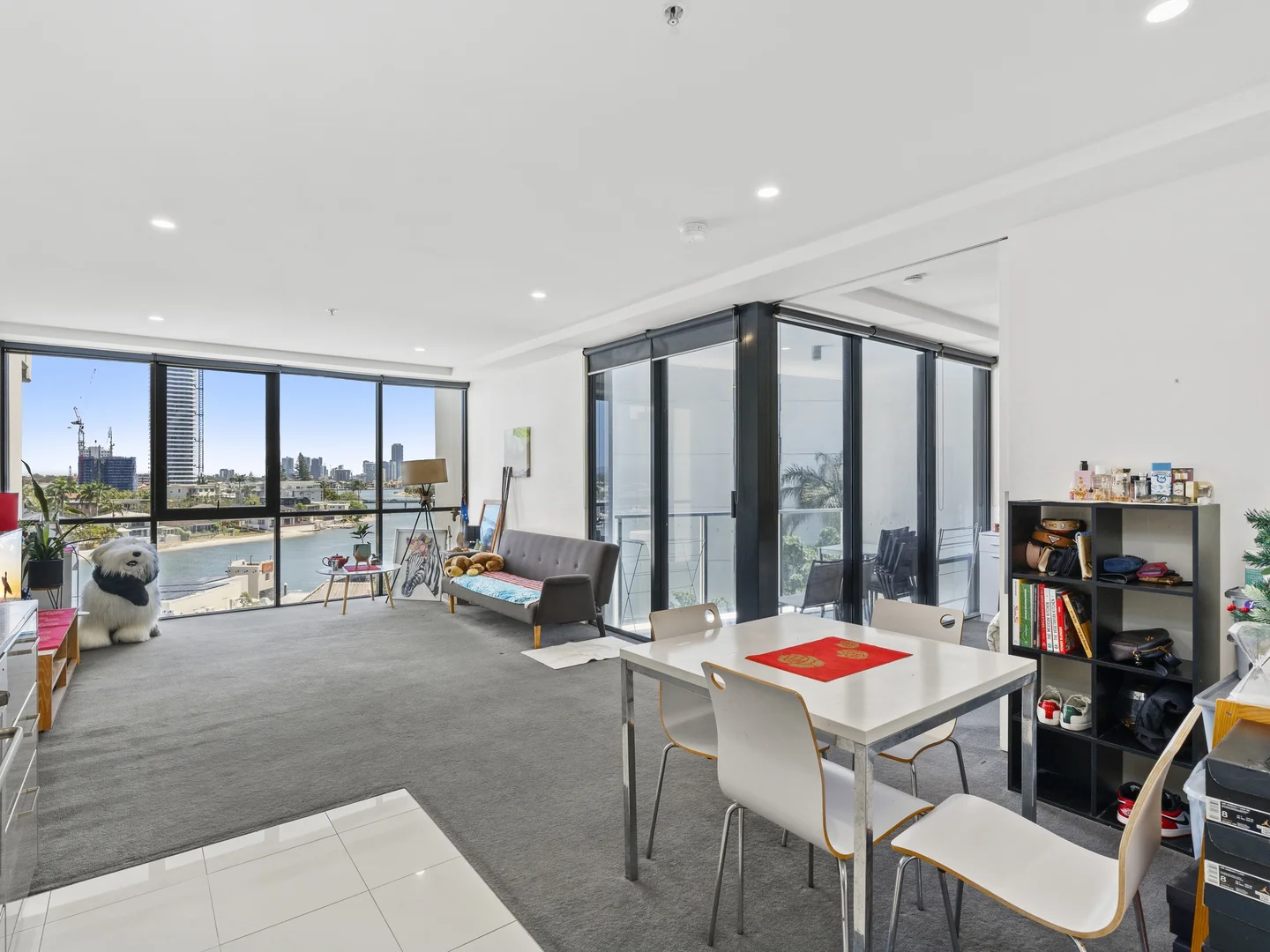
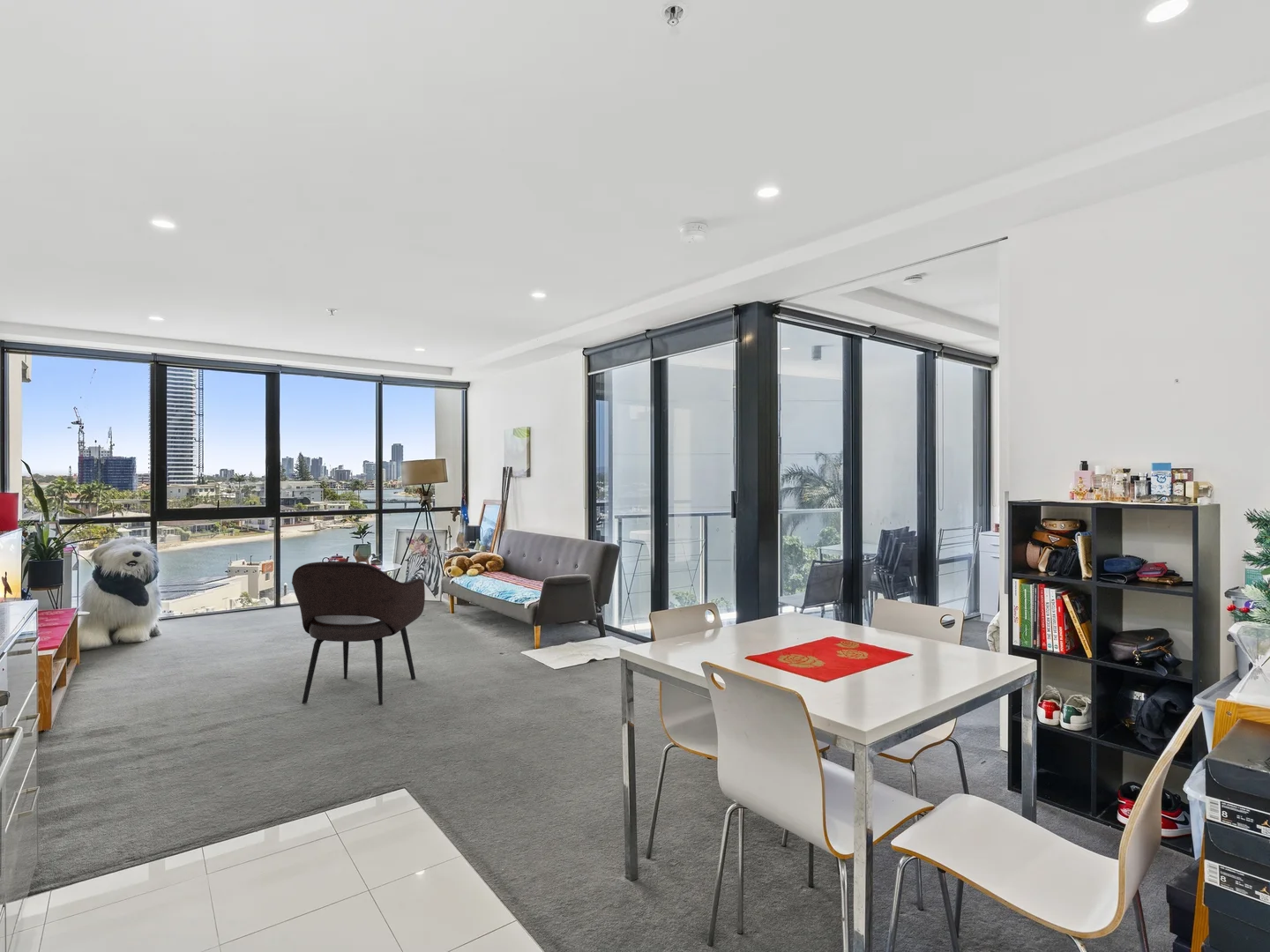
+ armchair (358, 624)
